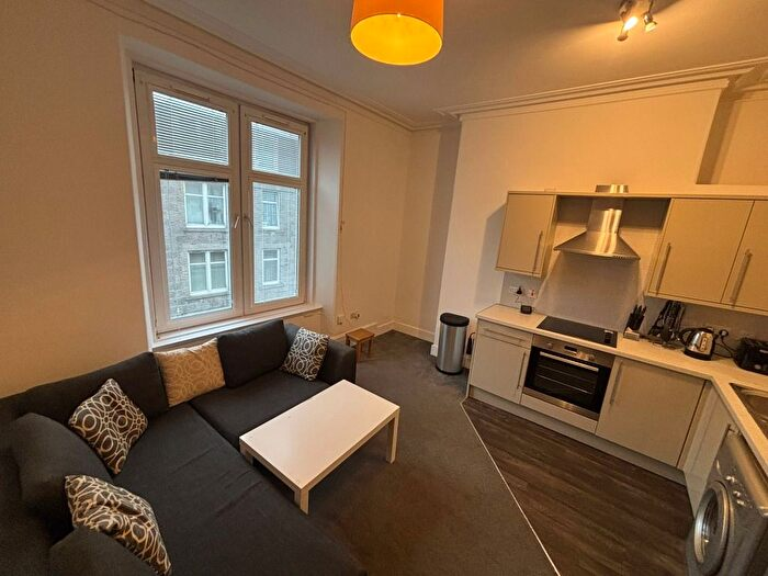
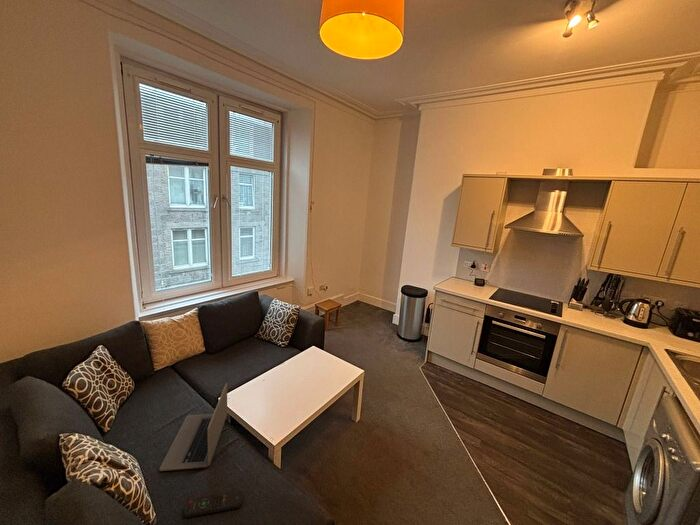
+ laptop (196, 422)
+ remote control (214, 503)
